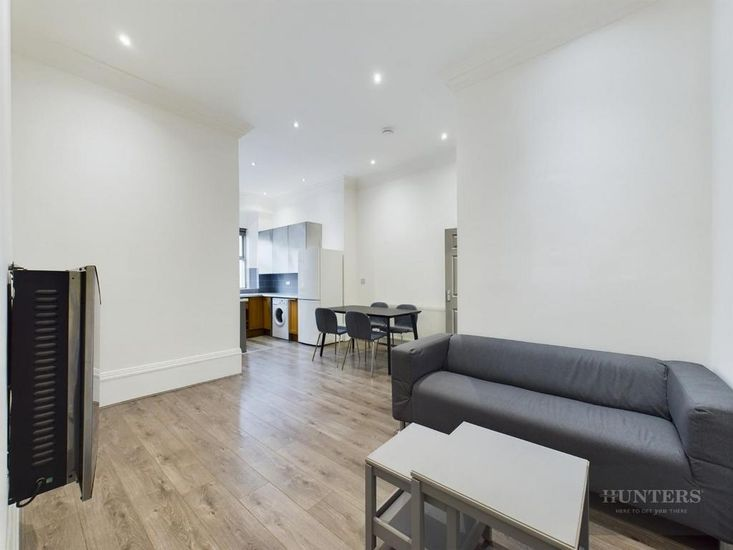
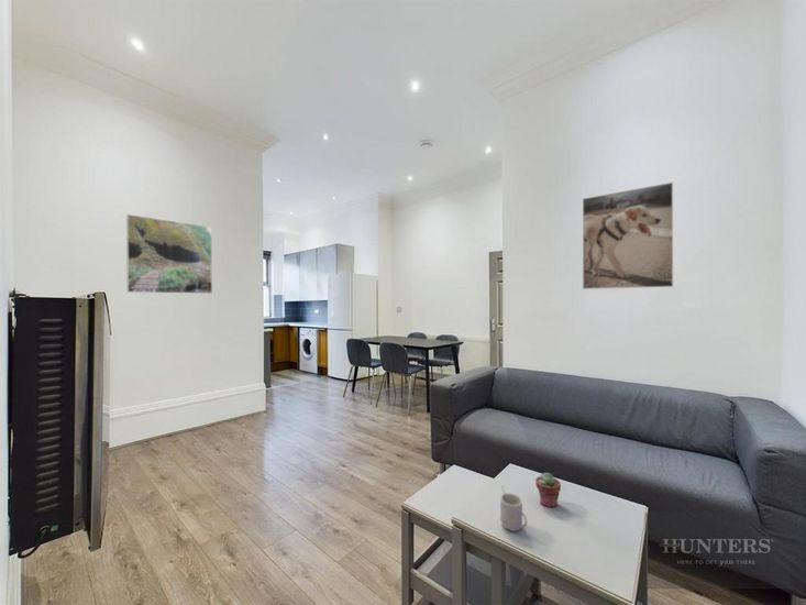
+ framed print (625, 239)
+ mug (514, 510)
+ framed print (173, 256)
+ potted succulent (548, 487)
